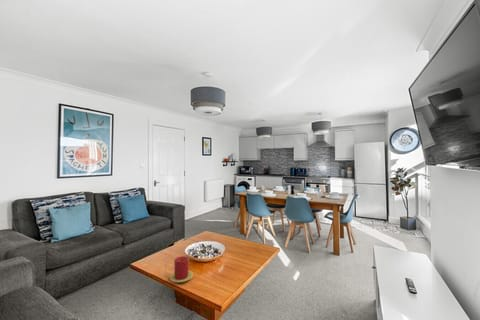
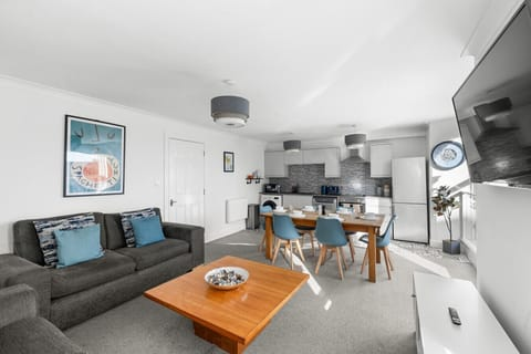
- candle (181, 268)
